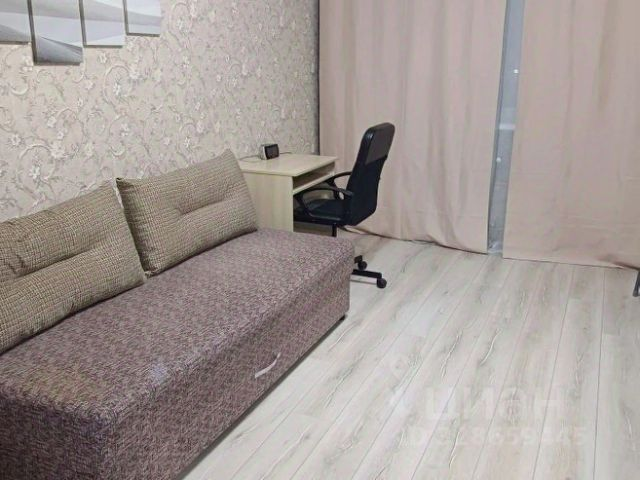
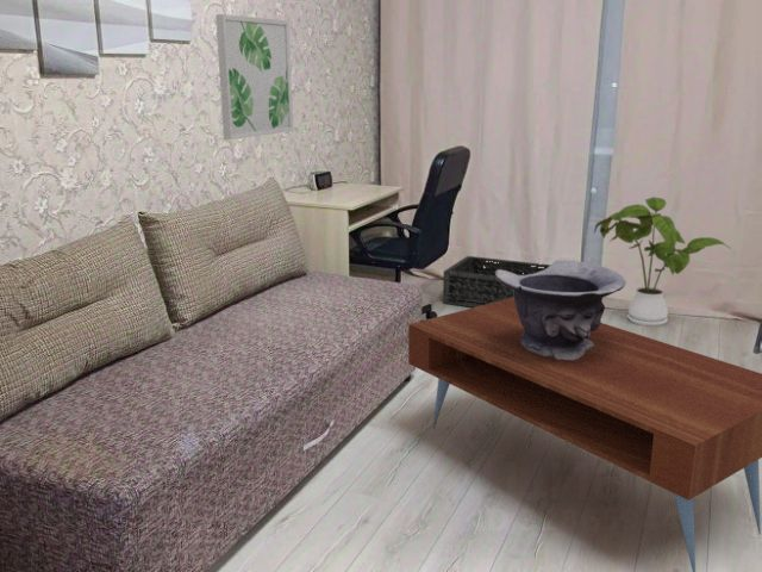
+ coffee table (580, 415)
+ wall art (257, 77)
+ house plant (651, 263)
+ decorative bowl (558, 311)
+ basket (502, 285)
